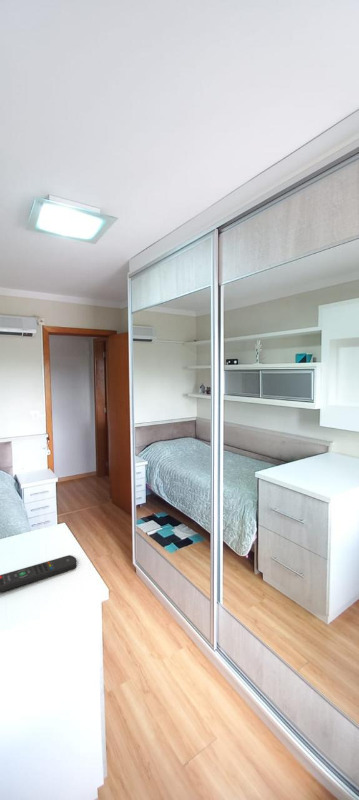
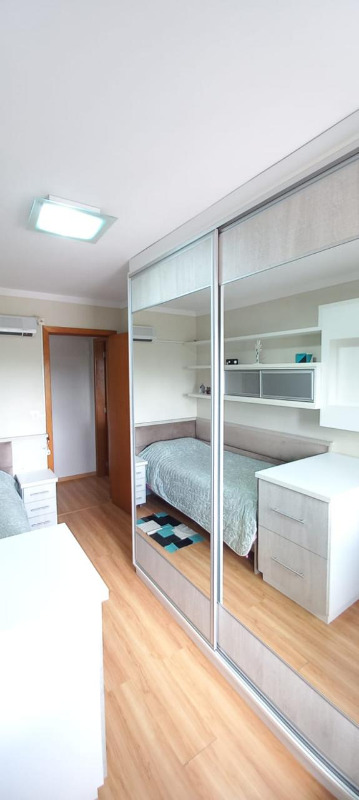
- remote control (37, 571)
